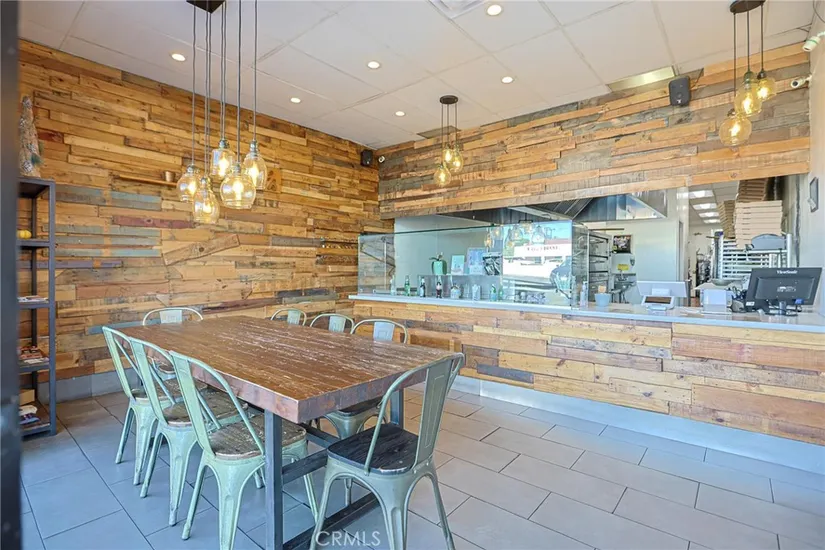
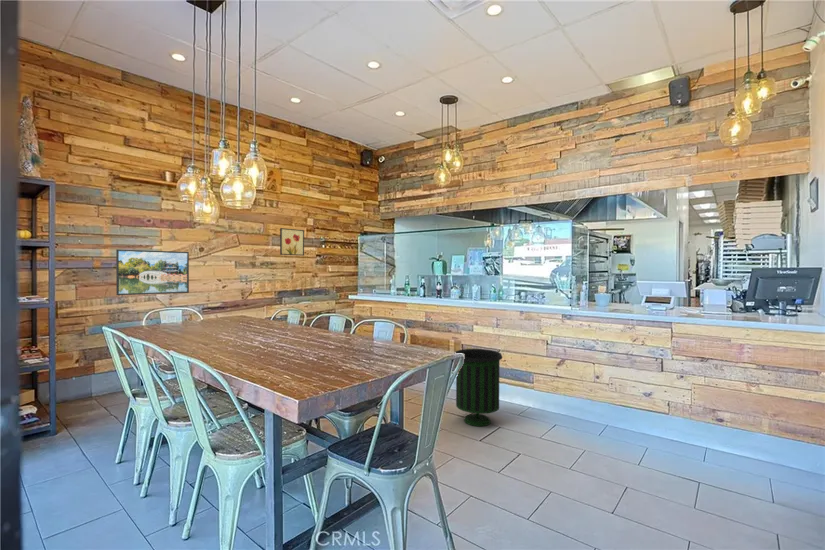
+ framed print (154, 272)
+ wall art (292, 242)
+ trash can (477, 387)
